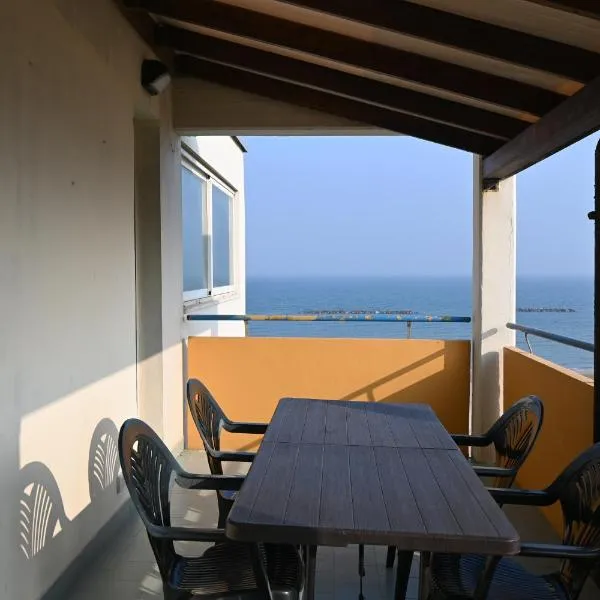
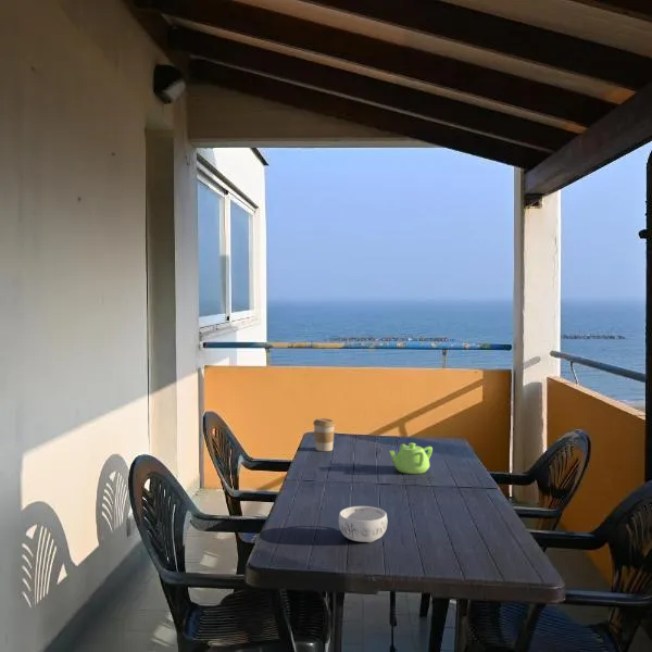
+ decorative bowl (362, 524)
+ coffee cup (324, 434)
+ teapot (411, 456)
